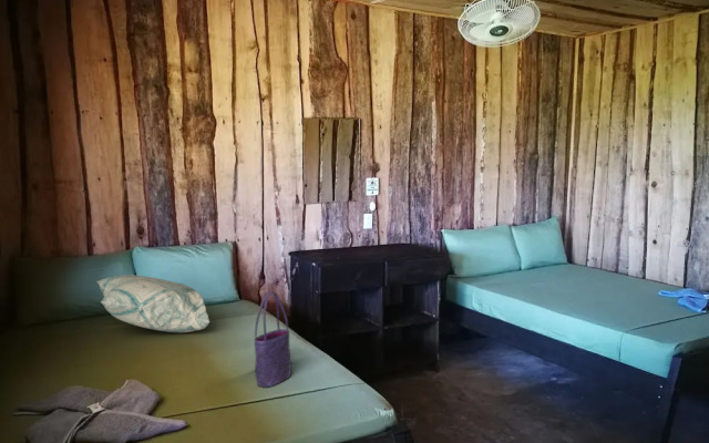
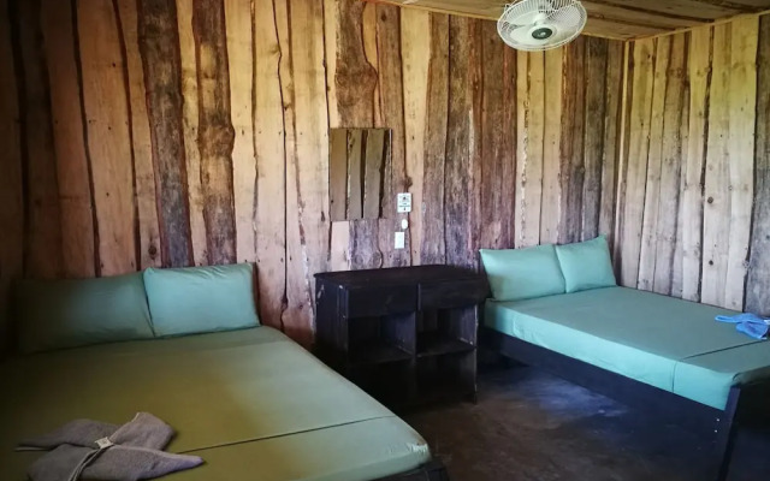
- tote bag (273, 336)
- decorative pillow (151, 303)
